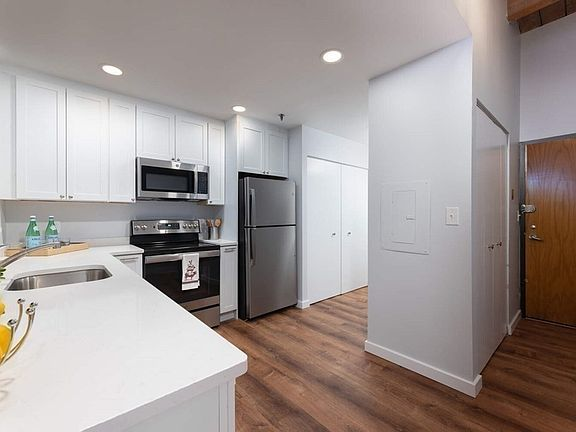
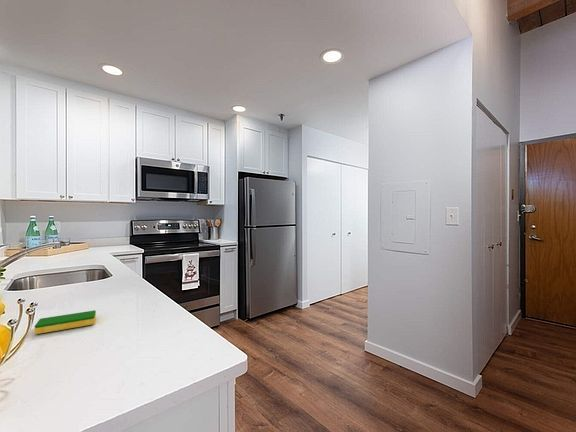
+ dish sponge (67, 321)
